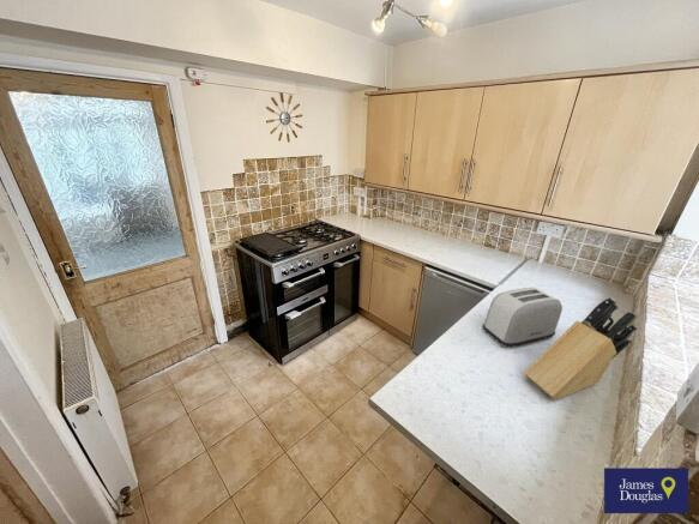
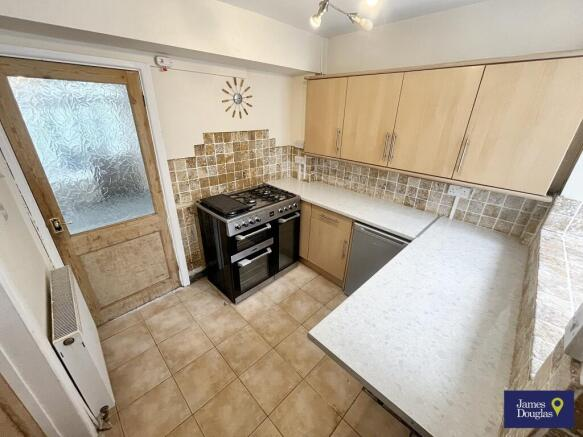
- knife block (584, 344)
- toaster (524, 314)
